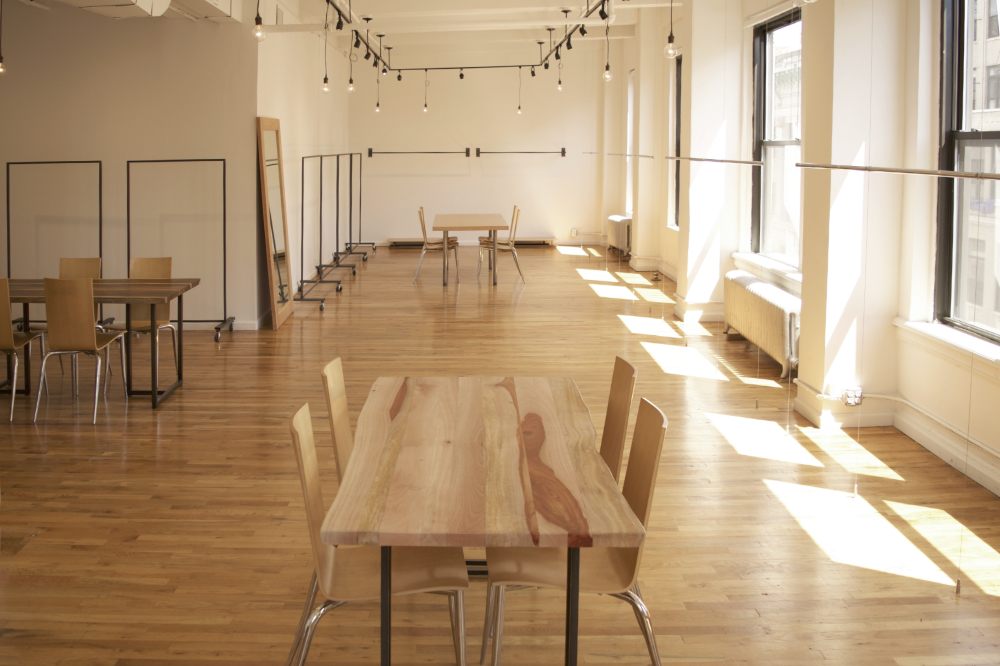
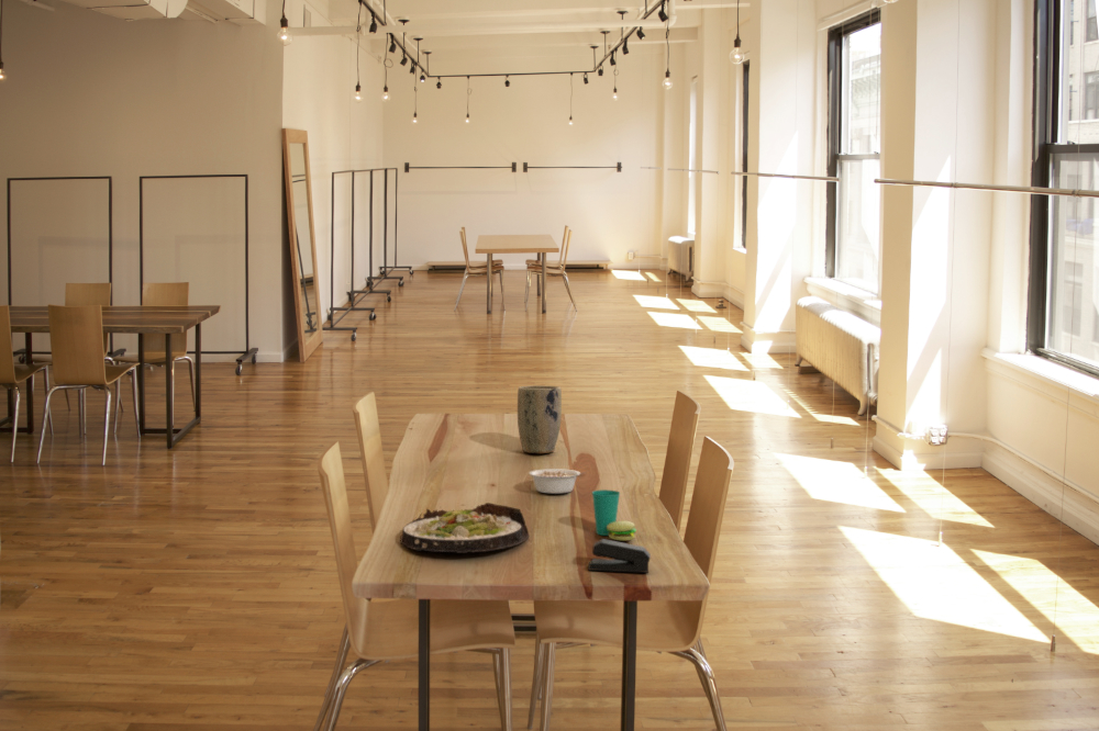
+ salad plate (462, 526)
+ stapler (619, 554)
+ legume (556, 480)
+ plant pot (539, 418)
+ cup (613, 515)
